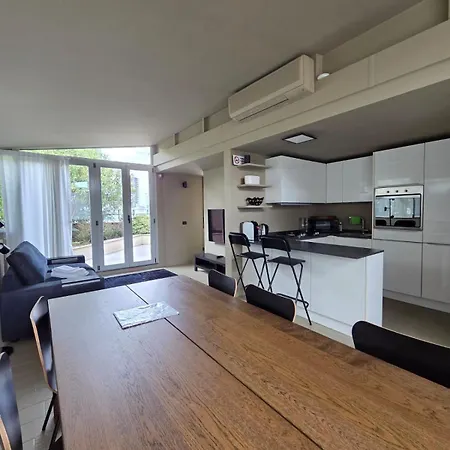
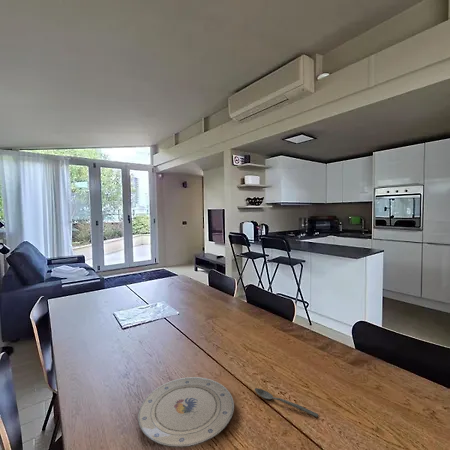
+ spoon (284, 401)
+ plate (187, 408)
